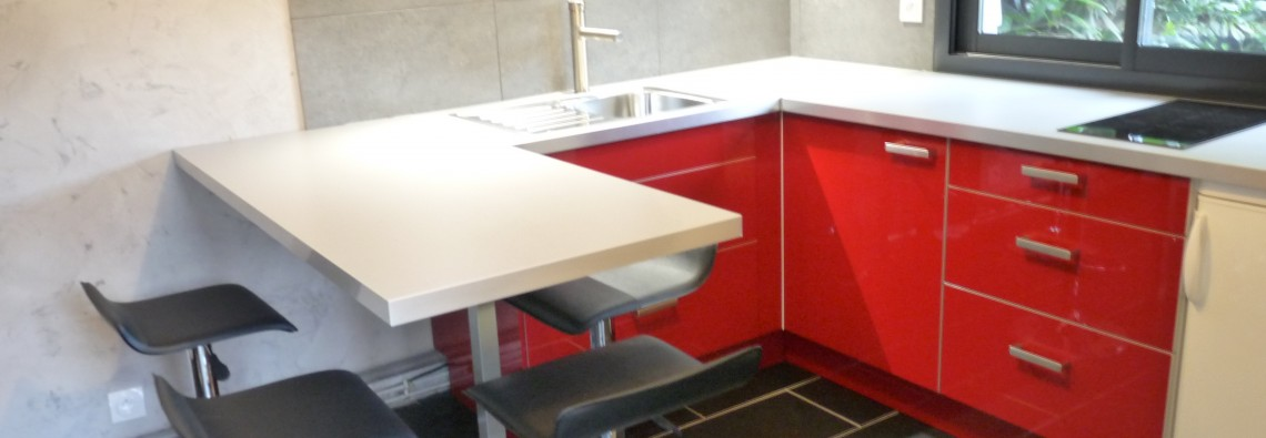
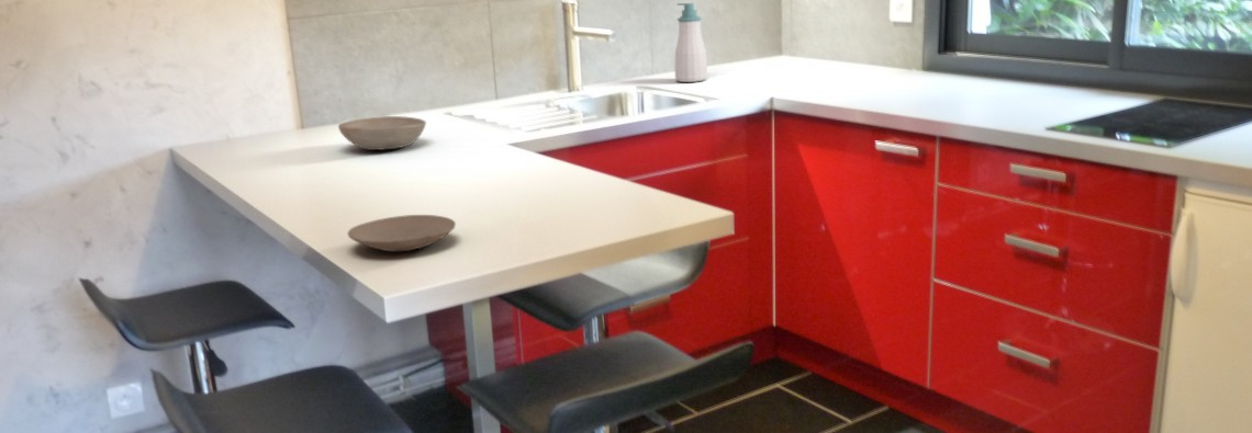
+ soap bottle (690, 42)
+ bowl (383, 134)
+ plate (402, 235)
